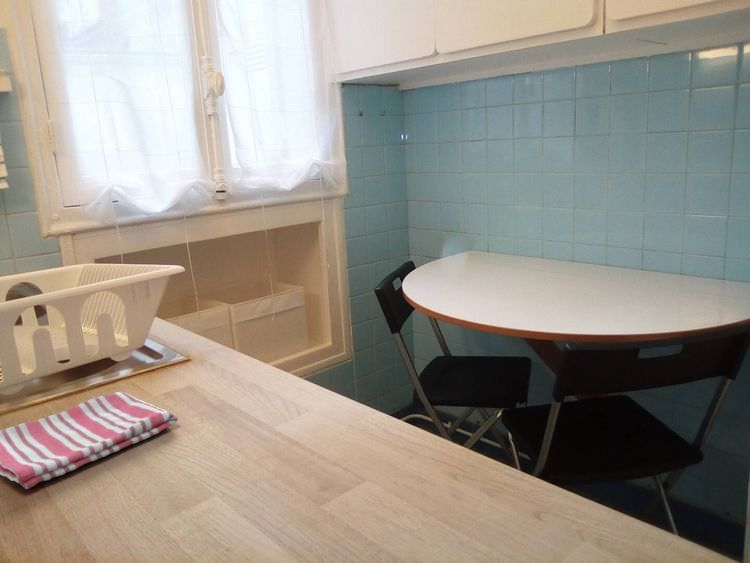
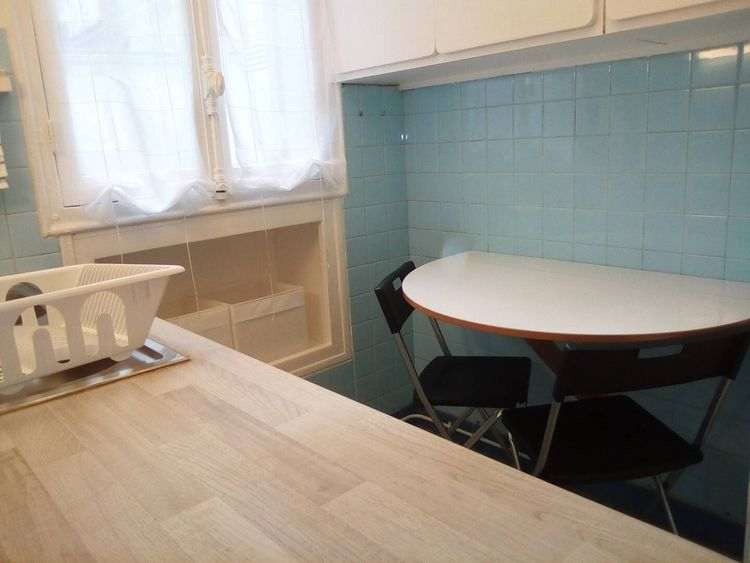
- dish towel (80, 430)
